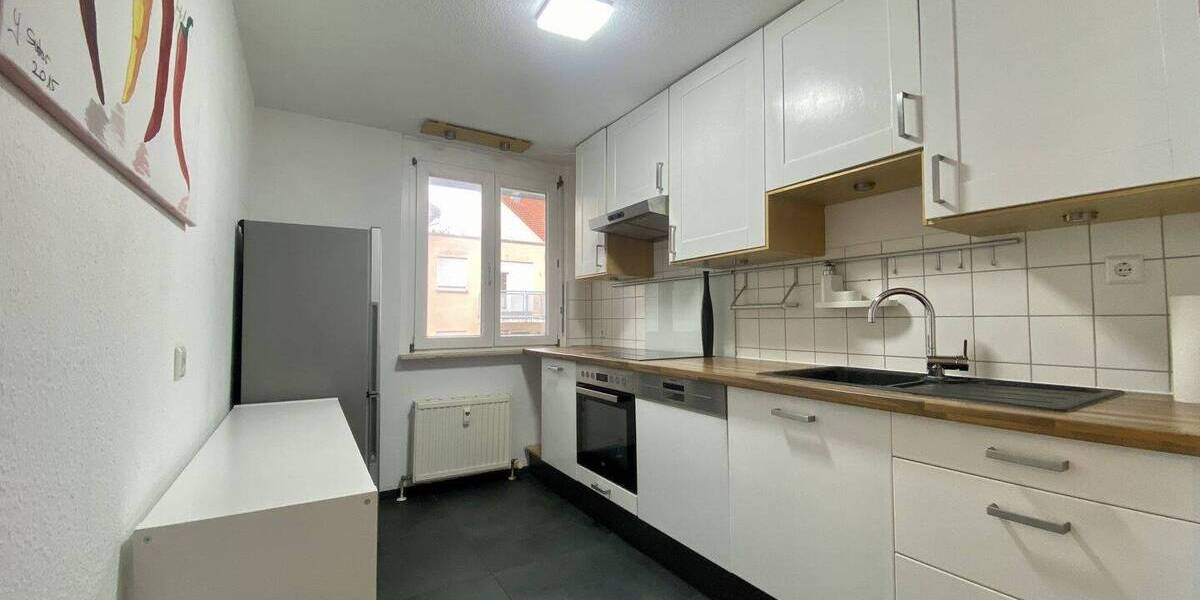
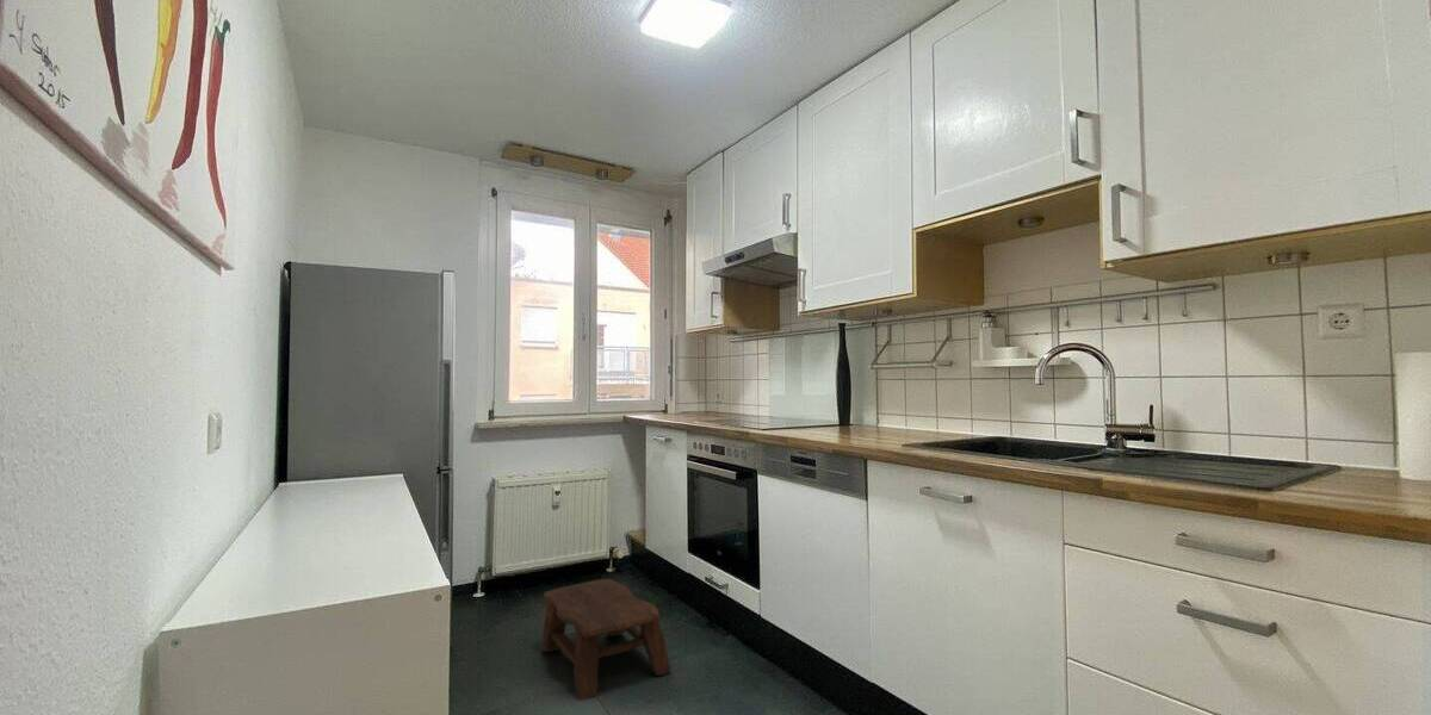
+ stool (603, 629)
